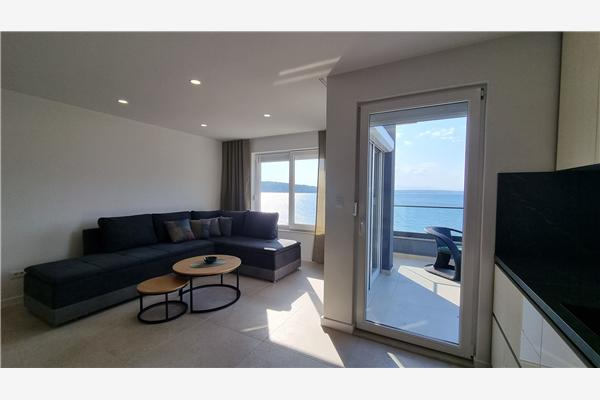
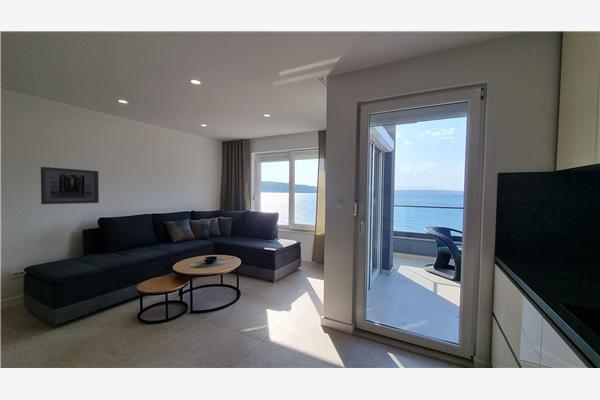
+ wall art (72, 186)
